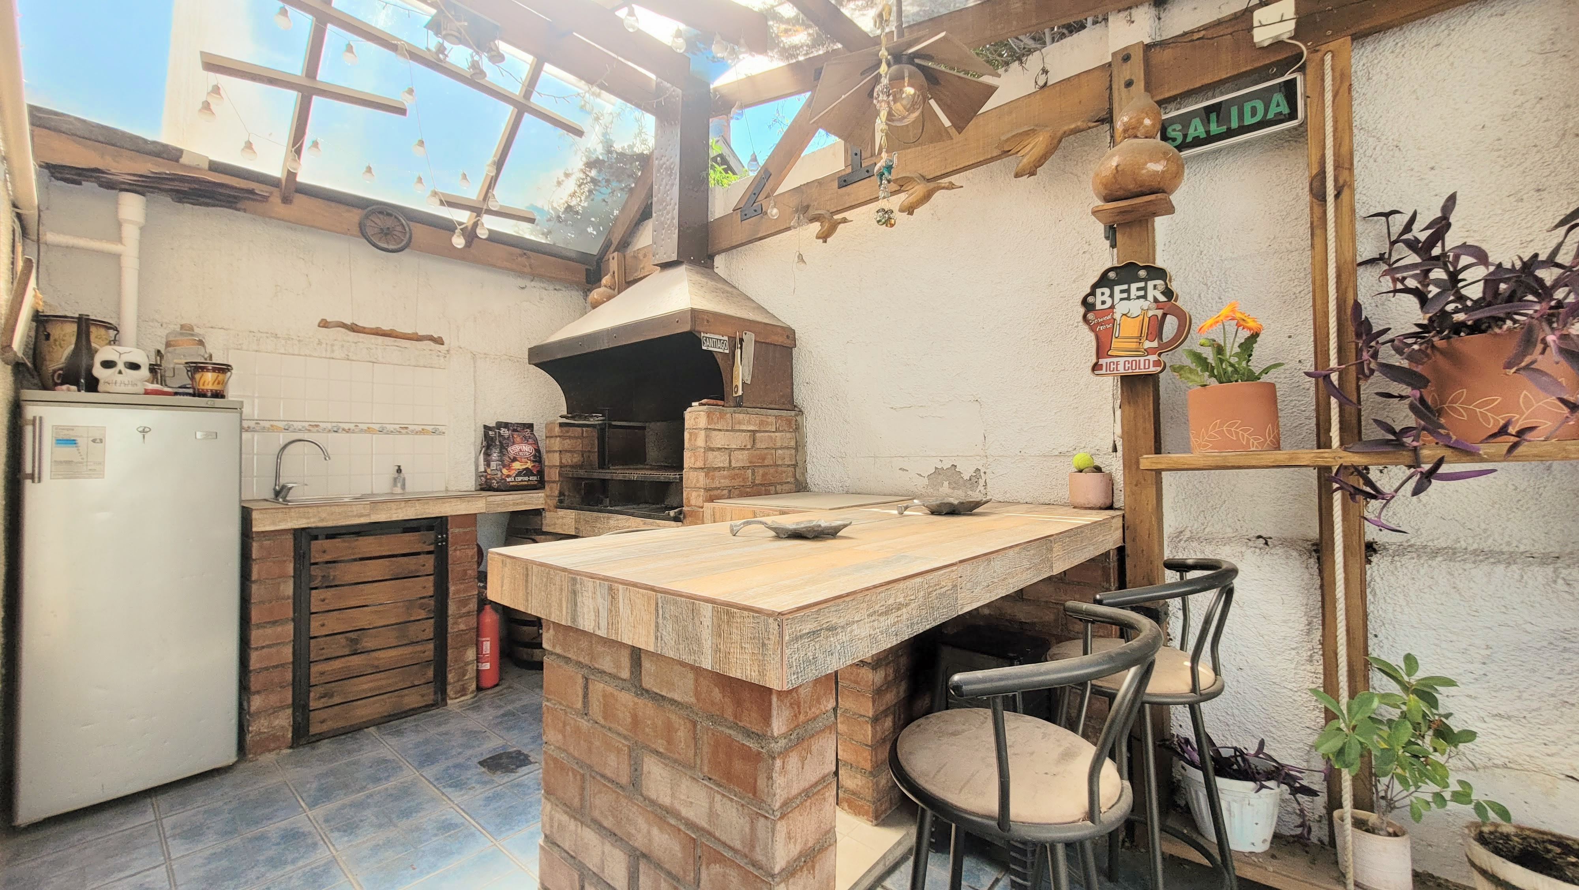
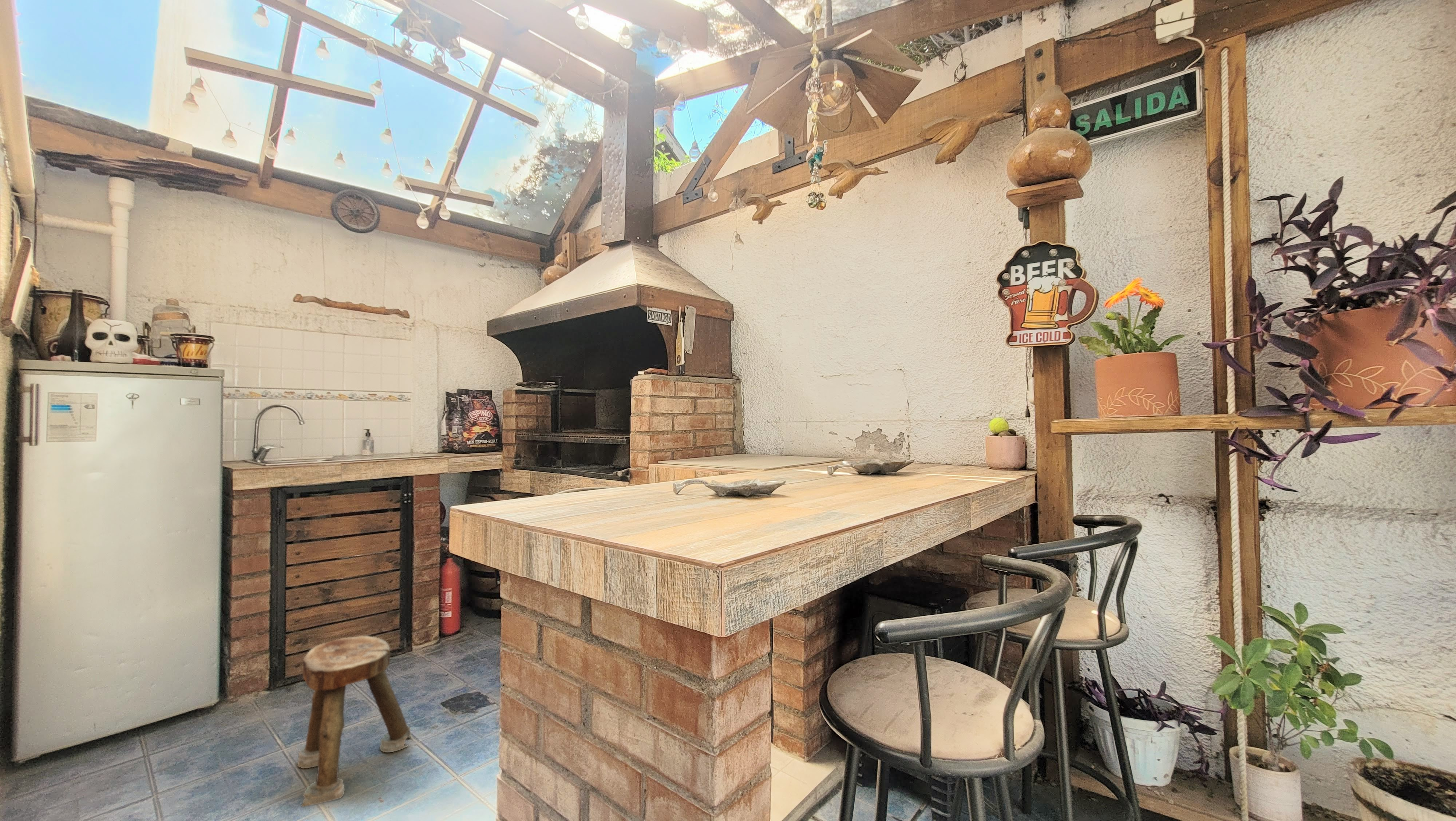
+ stool (344, 708)
